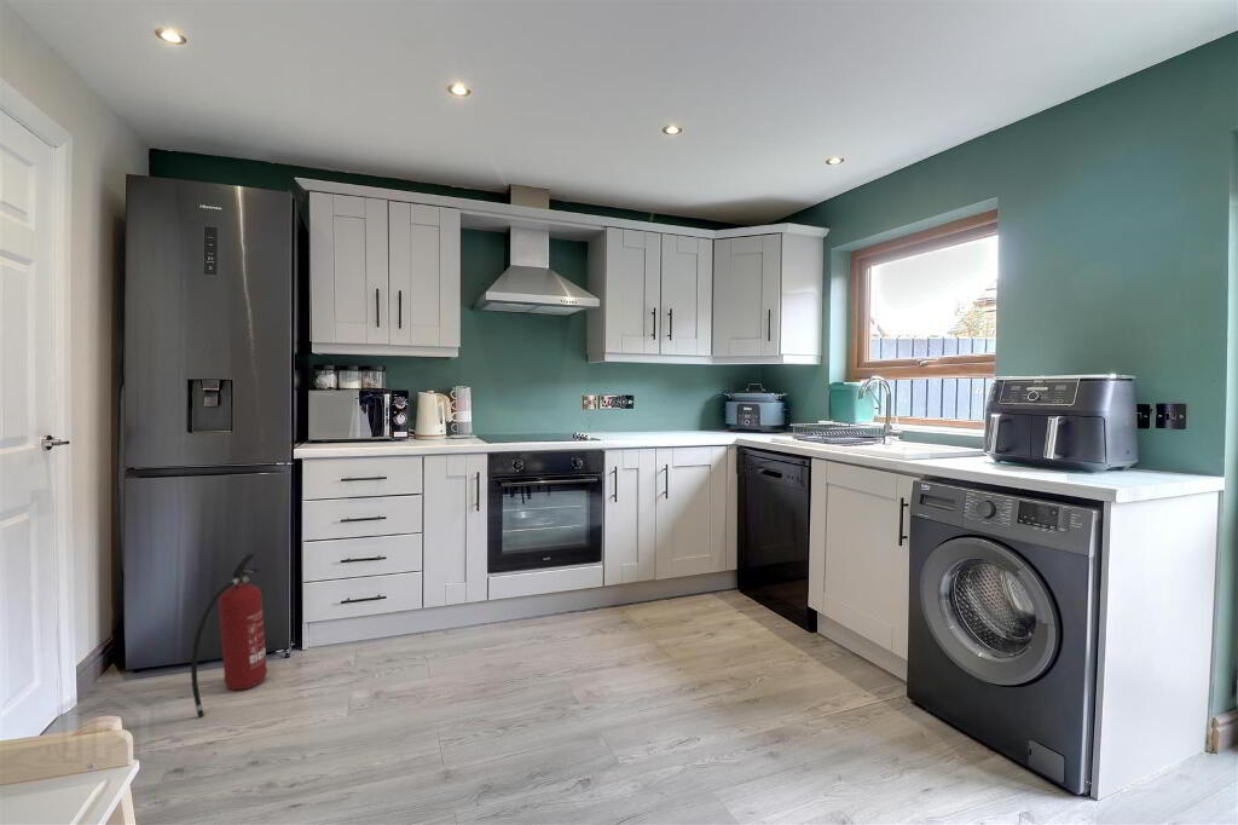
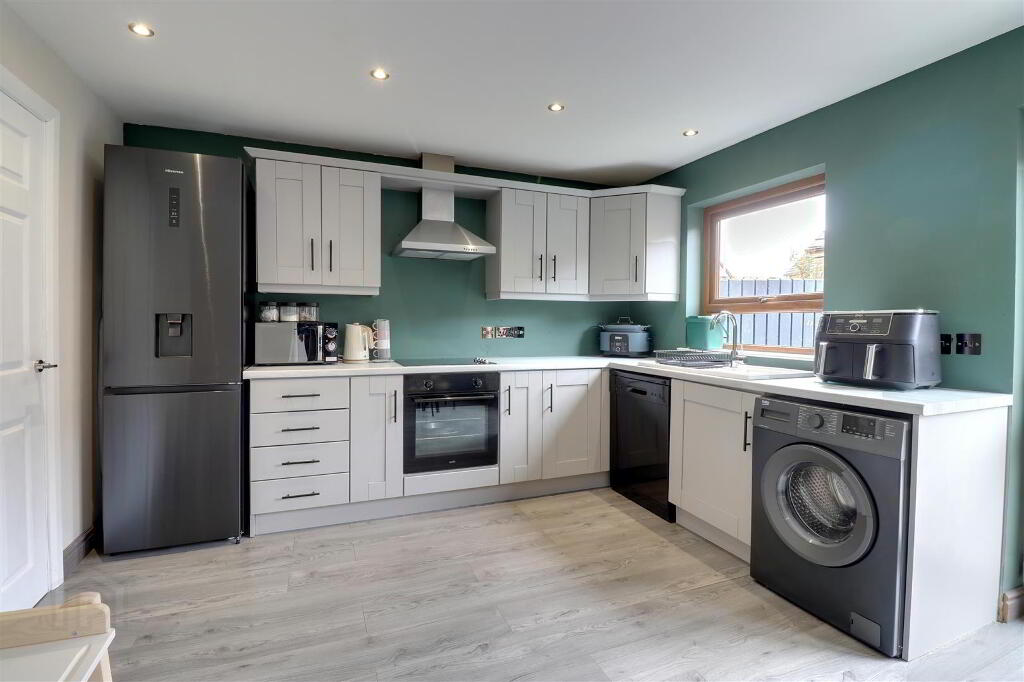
- fire extinguisher (228, 629)
